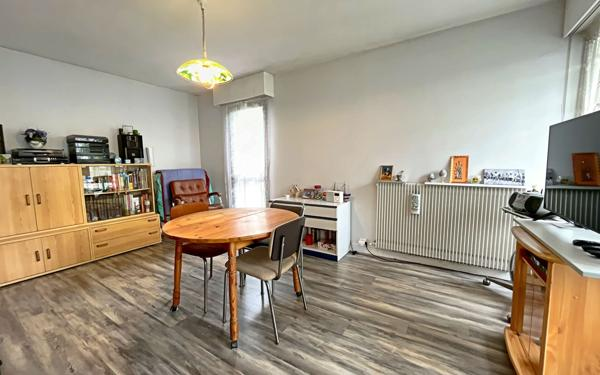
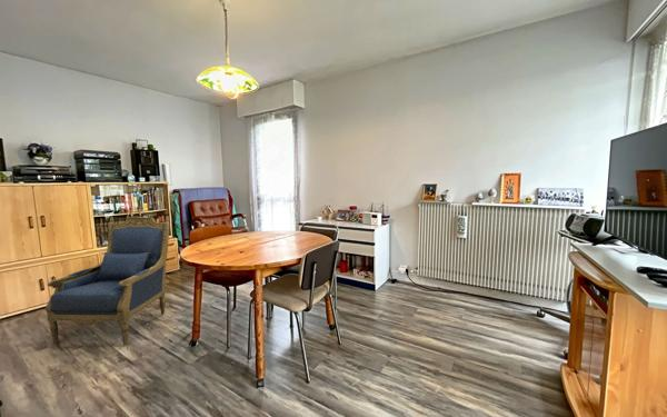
+ armchair (116, 272)
